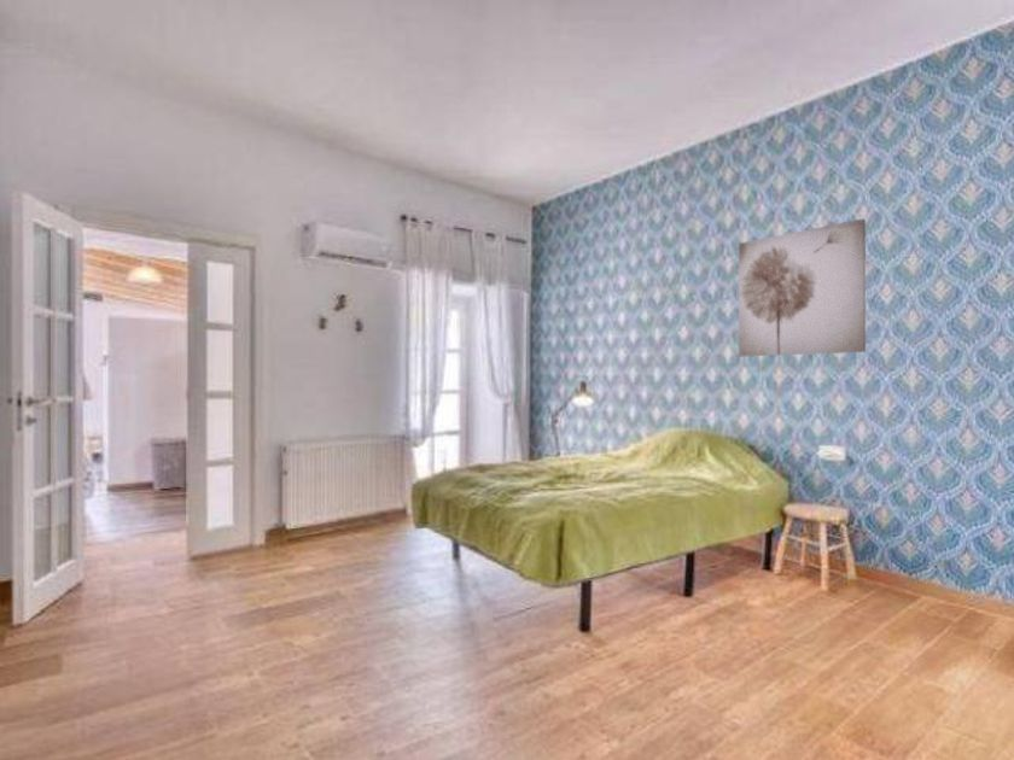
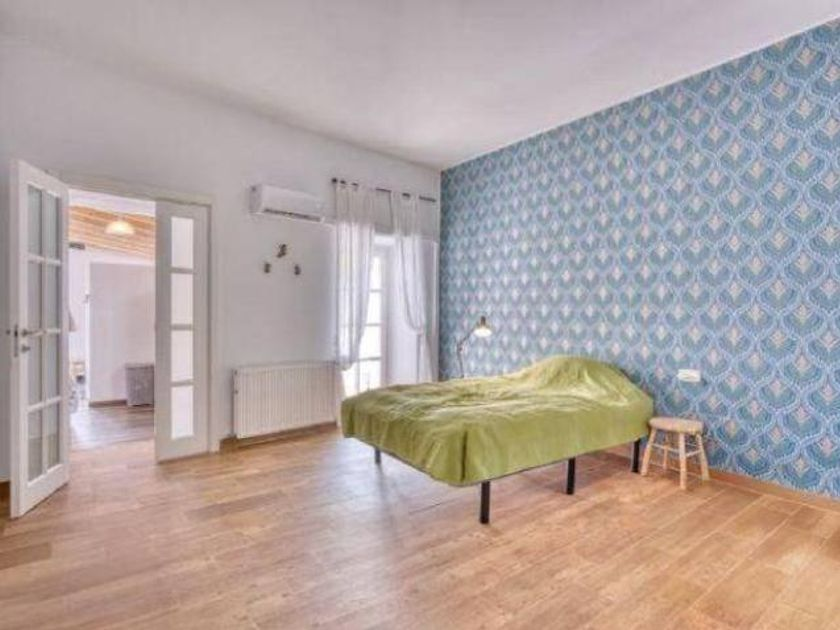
- wall art (797, 293)
